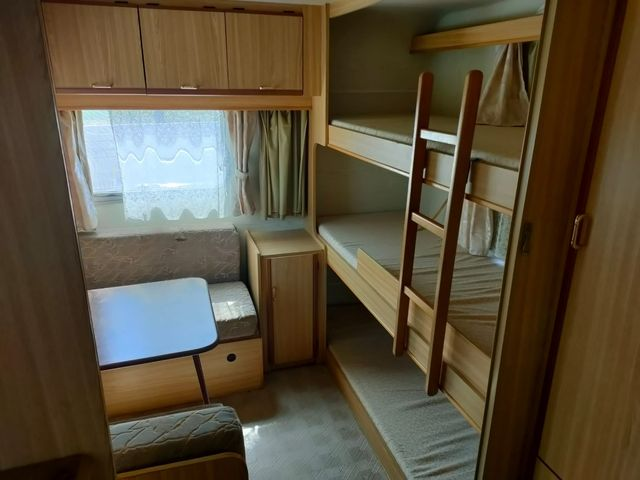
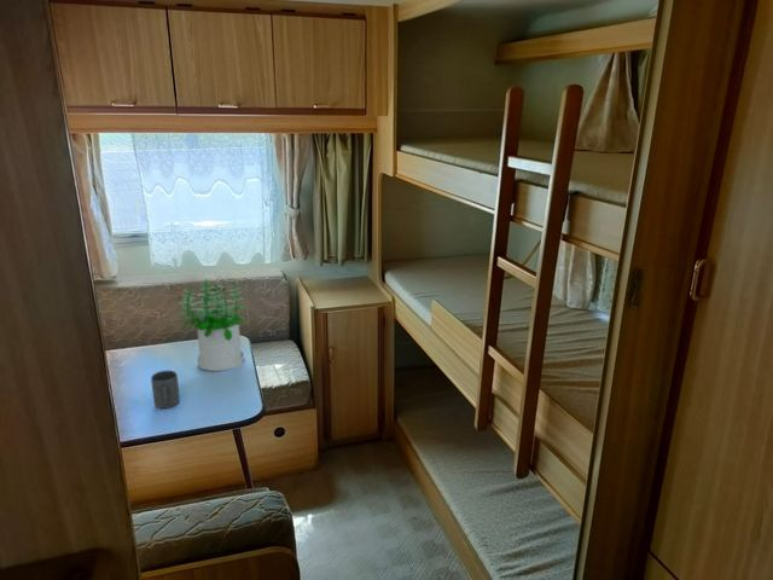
+ potted plant (213, 324)
+ mug (165, 390)
